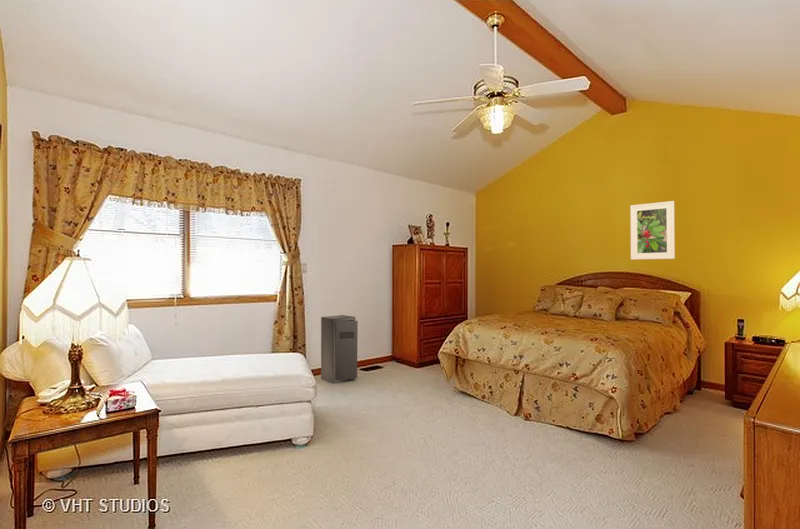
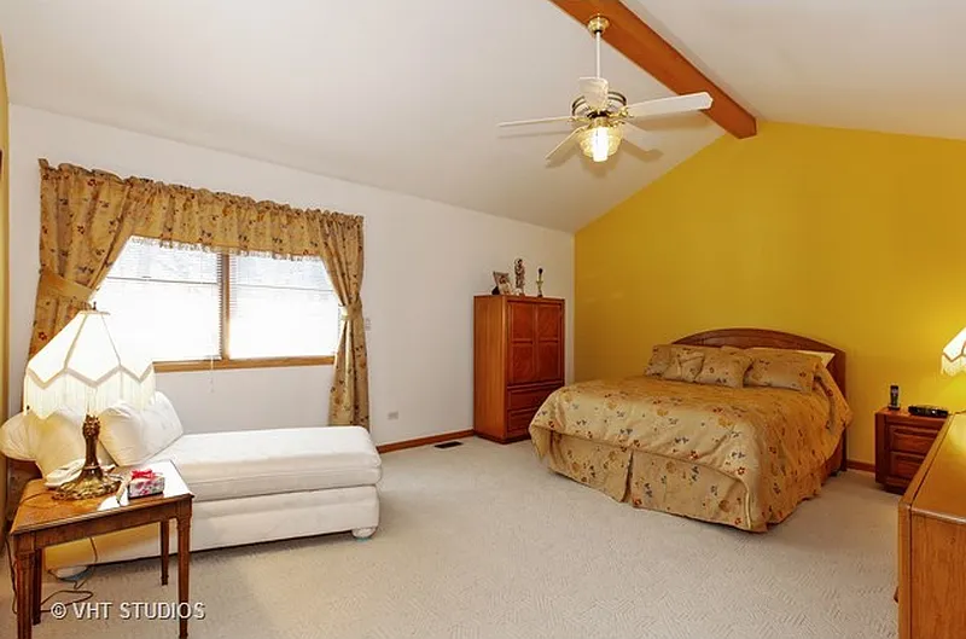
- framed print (651, 231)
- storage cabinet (340, 348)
